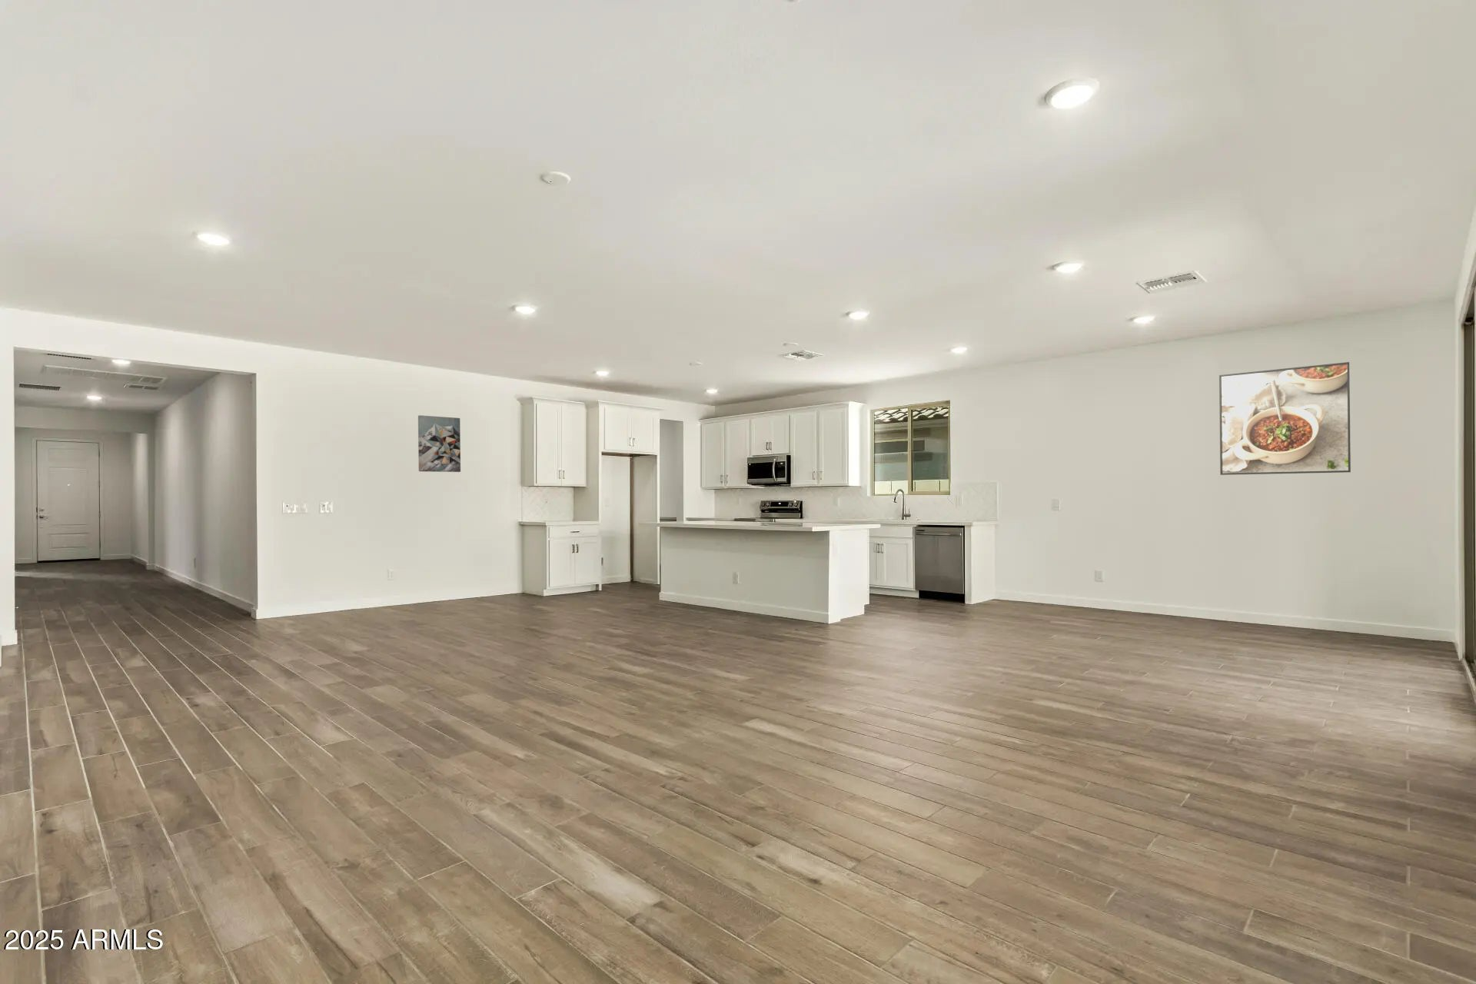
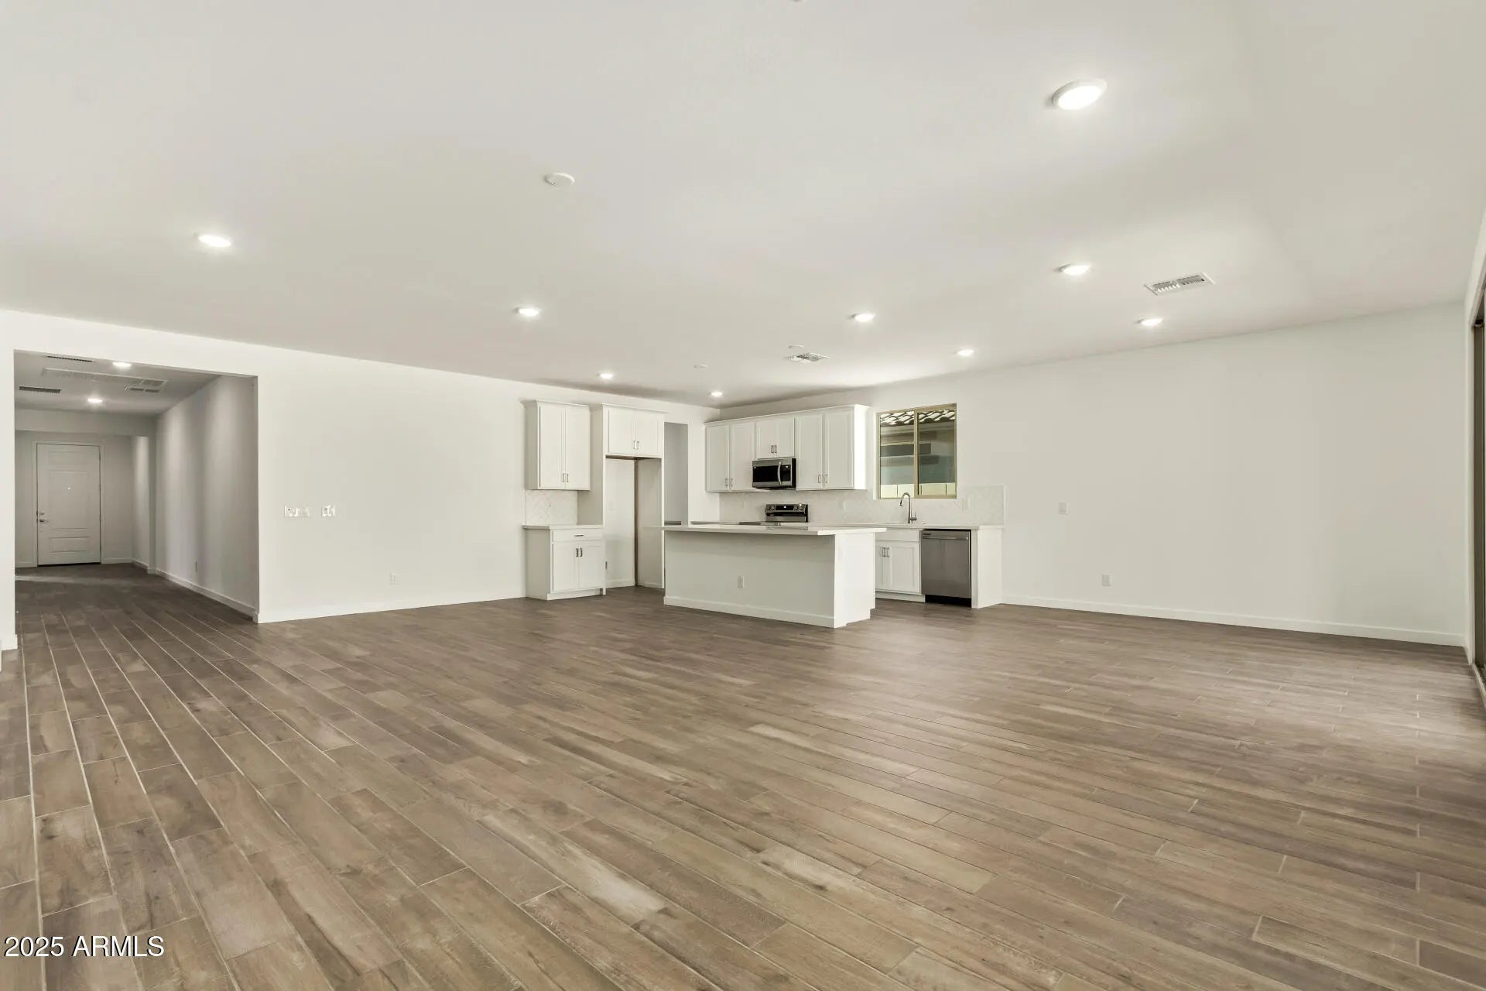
- wall art (439, 444)
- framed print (1282, 422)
